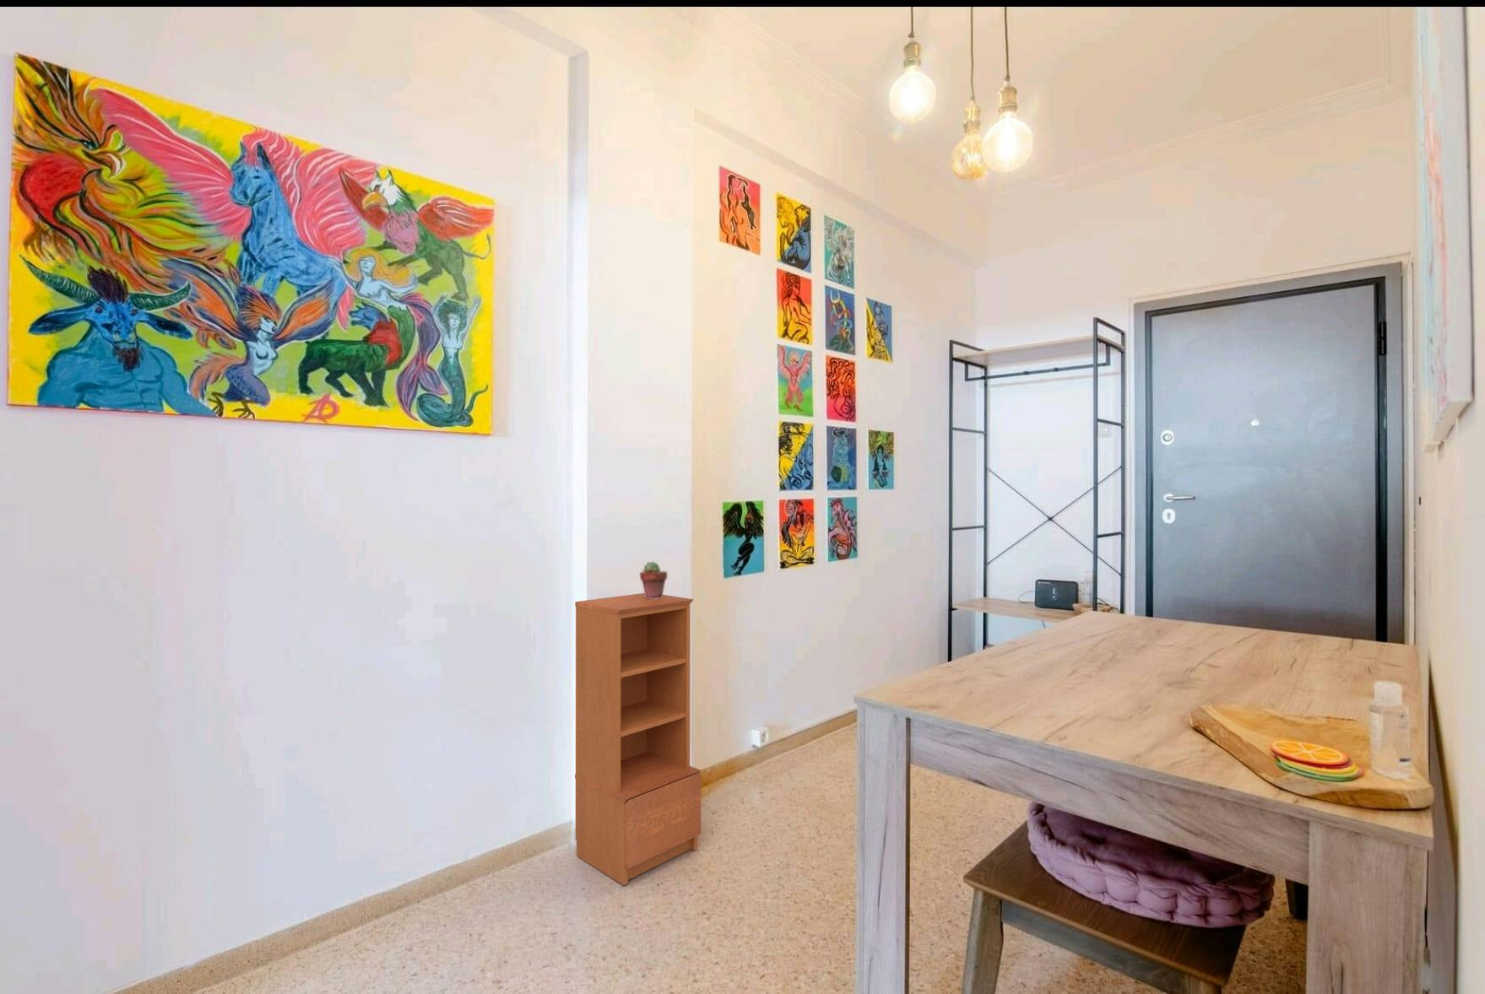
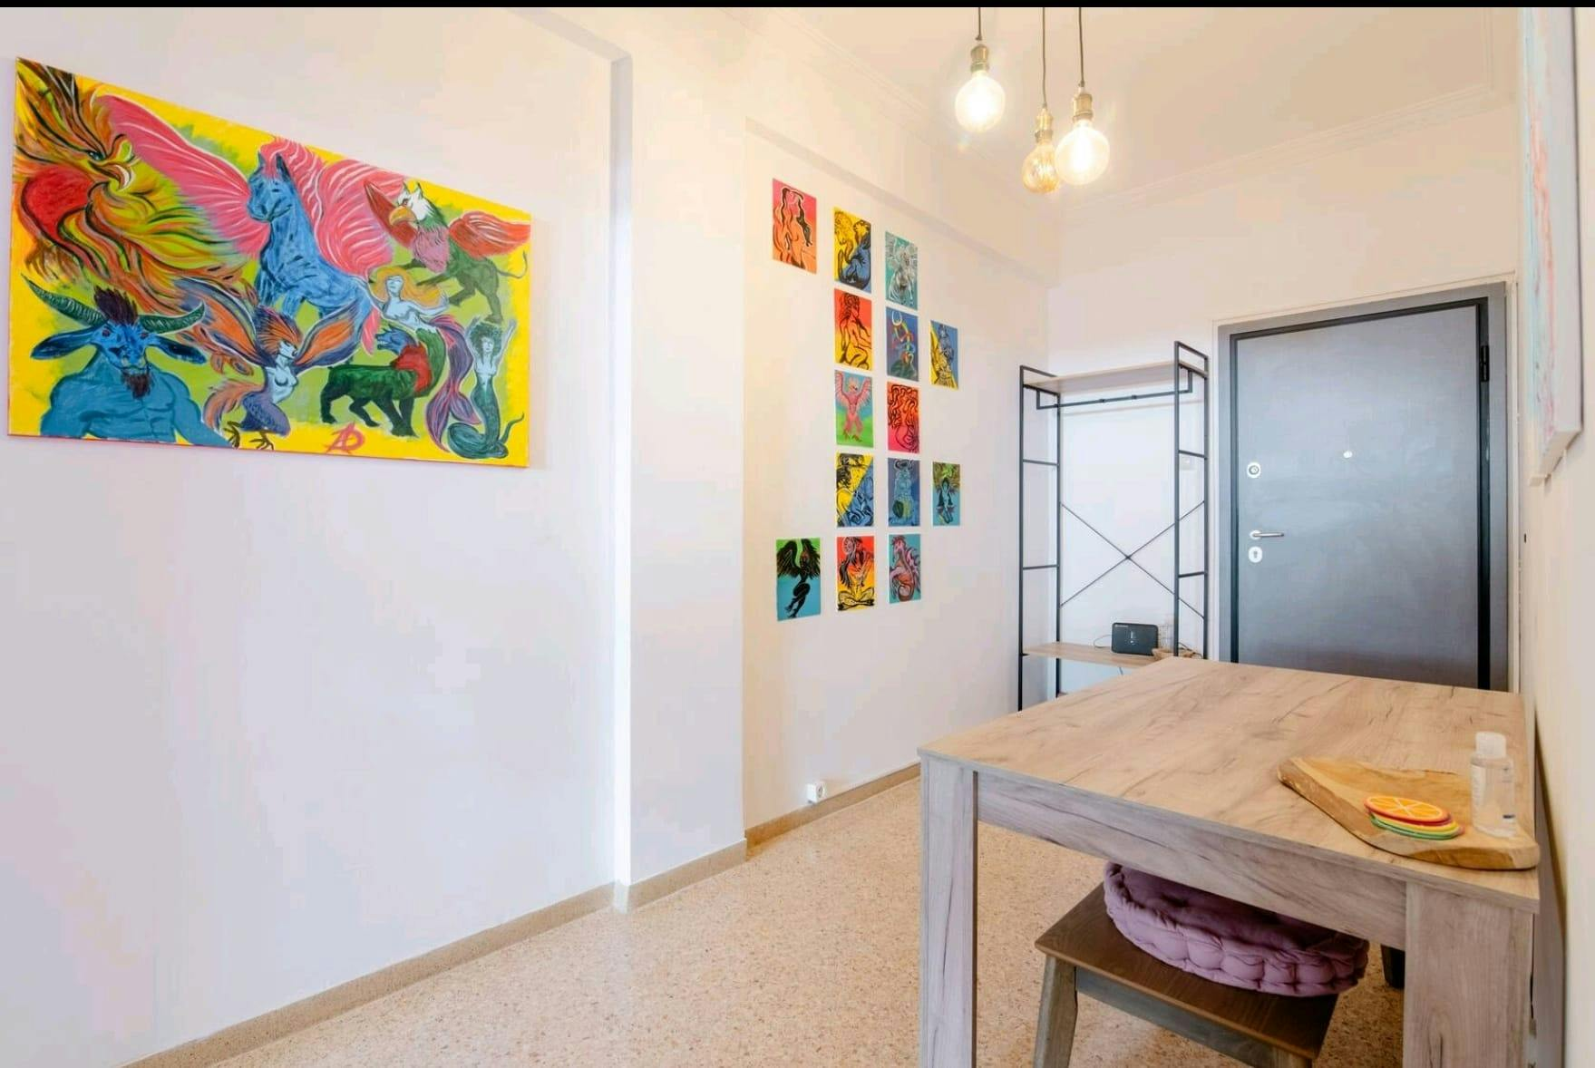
- potted succulent (654, 578)
- bookcase (638, 727)
